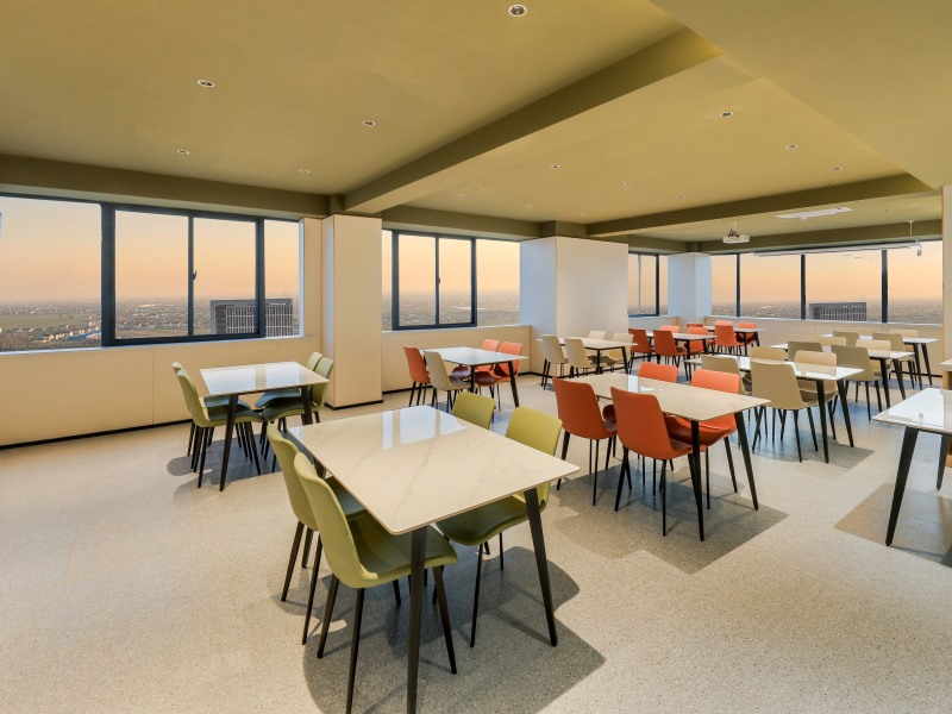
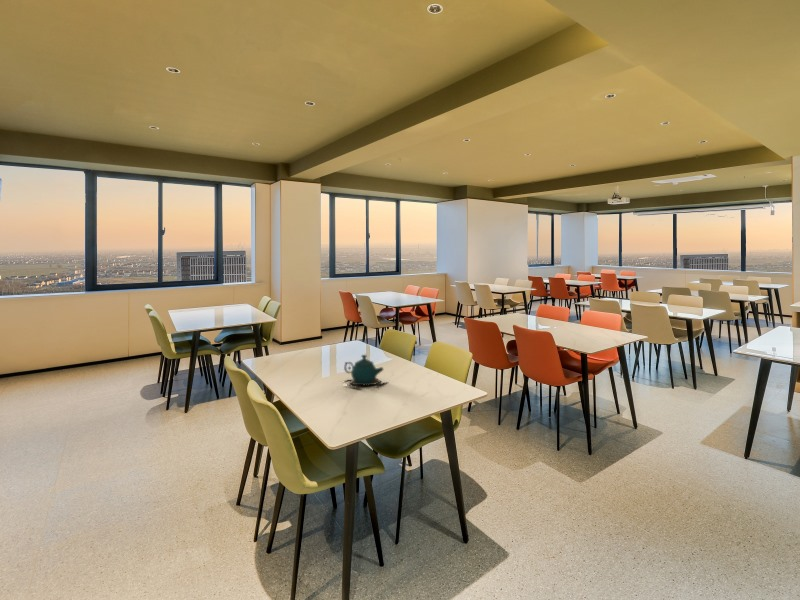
+ teapot (364, 368)
